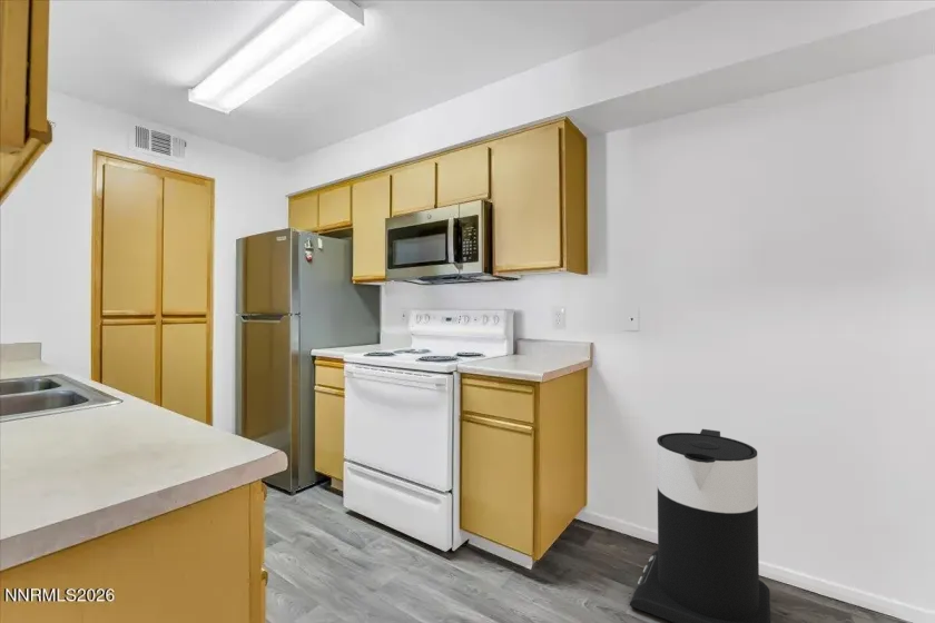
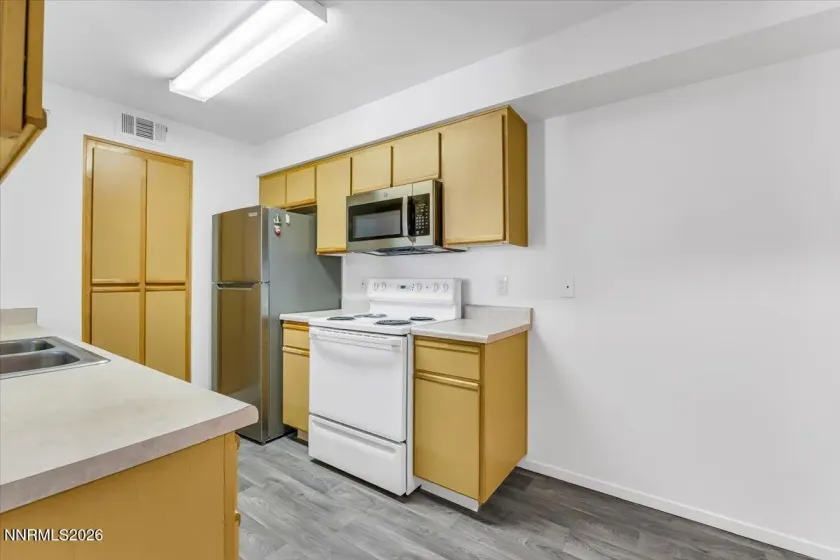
- trash can (700, 518)
